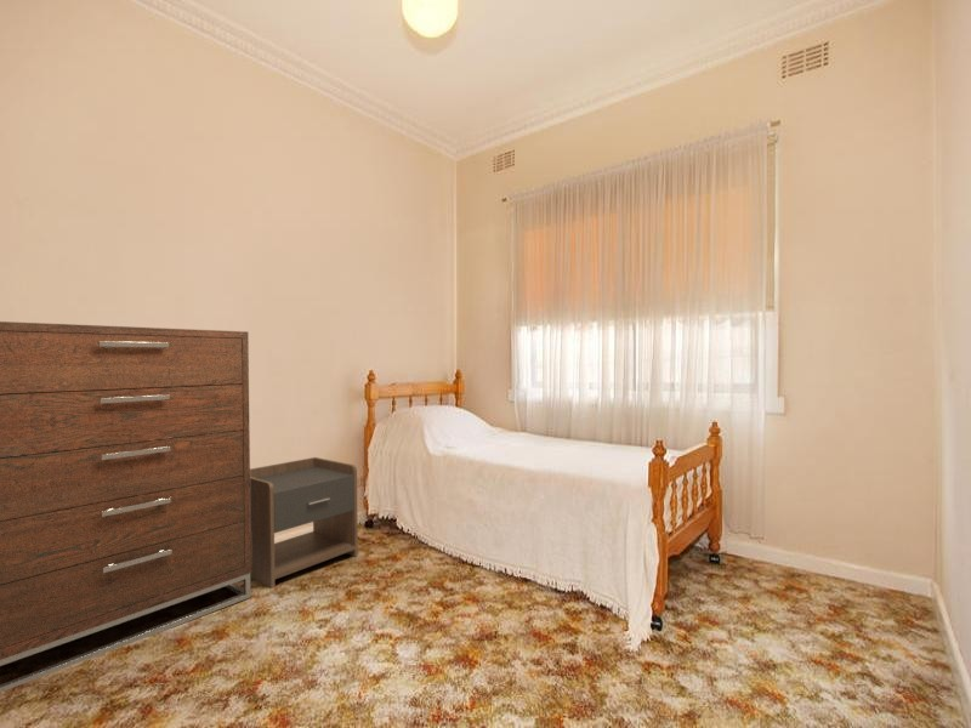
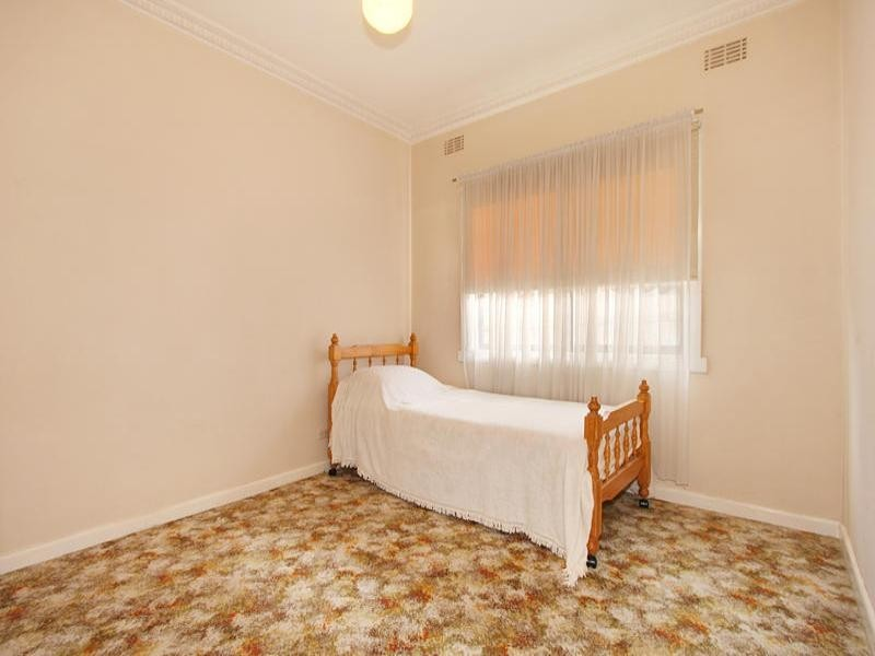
- nightstand (296, 516)
- dresser (118, 477)
